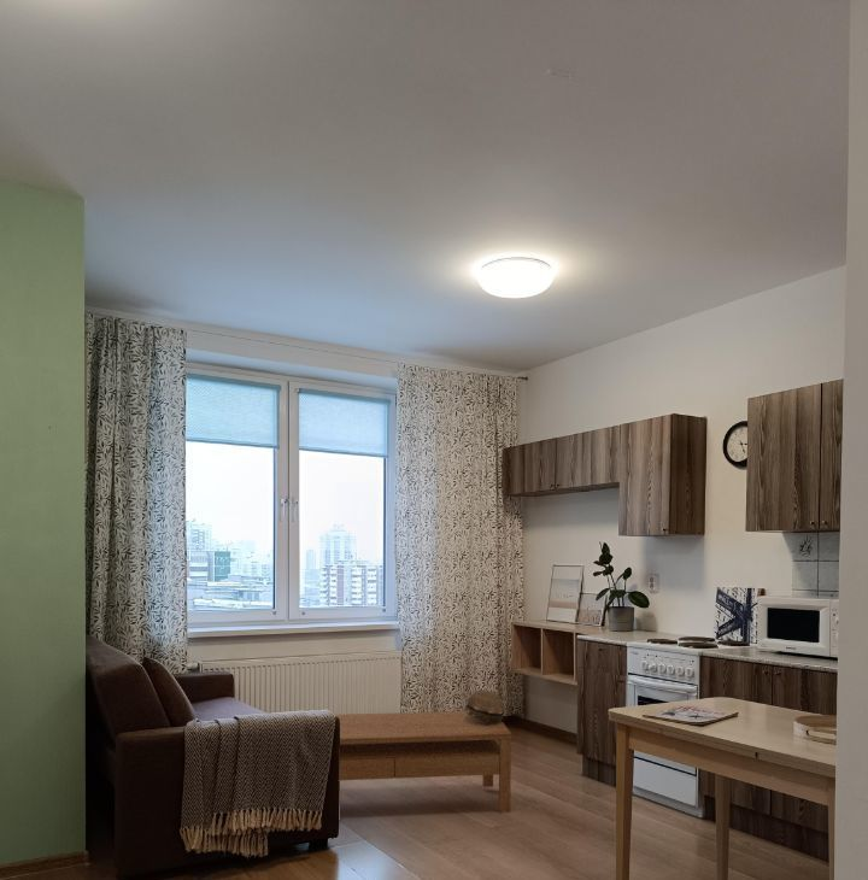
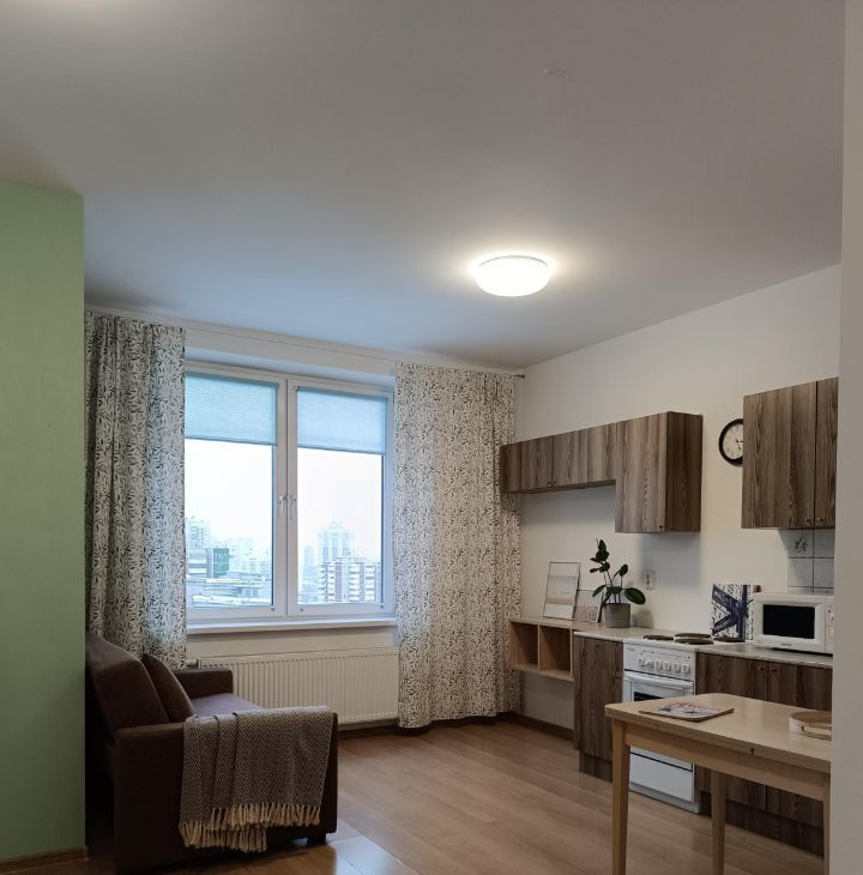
- decorative bowl (485, 705)
- coffee table (391, 764)
